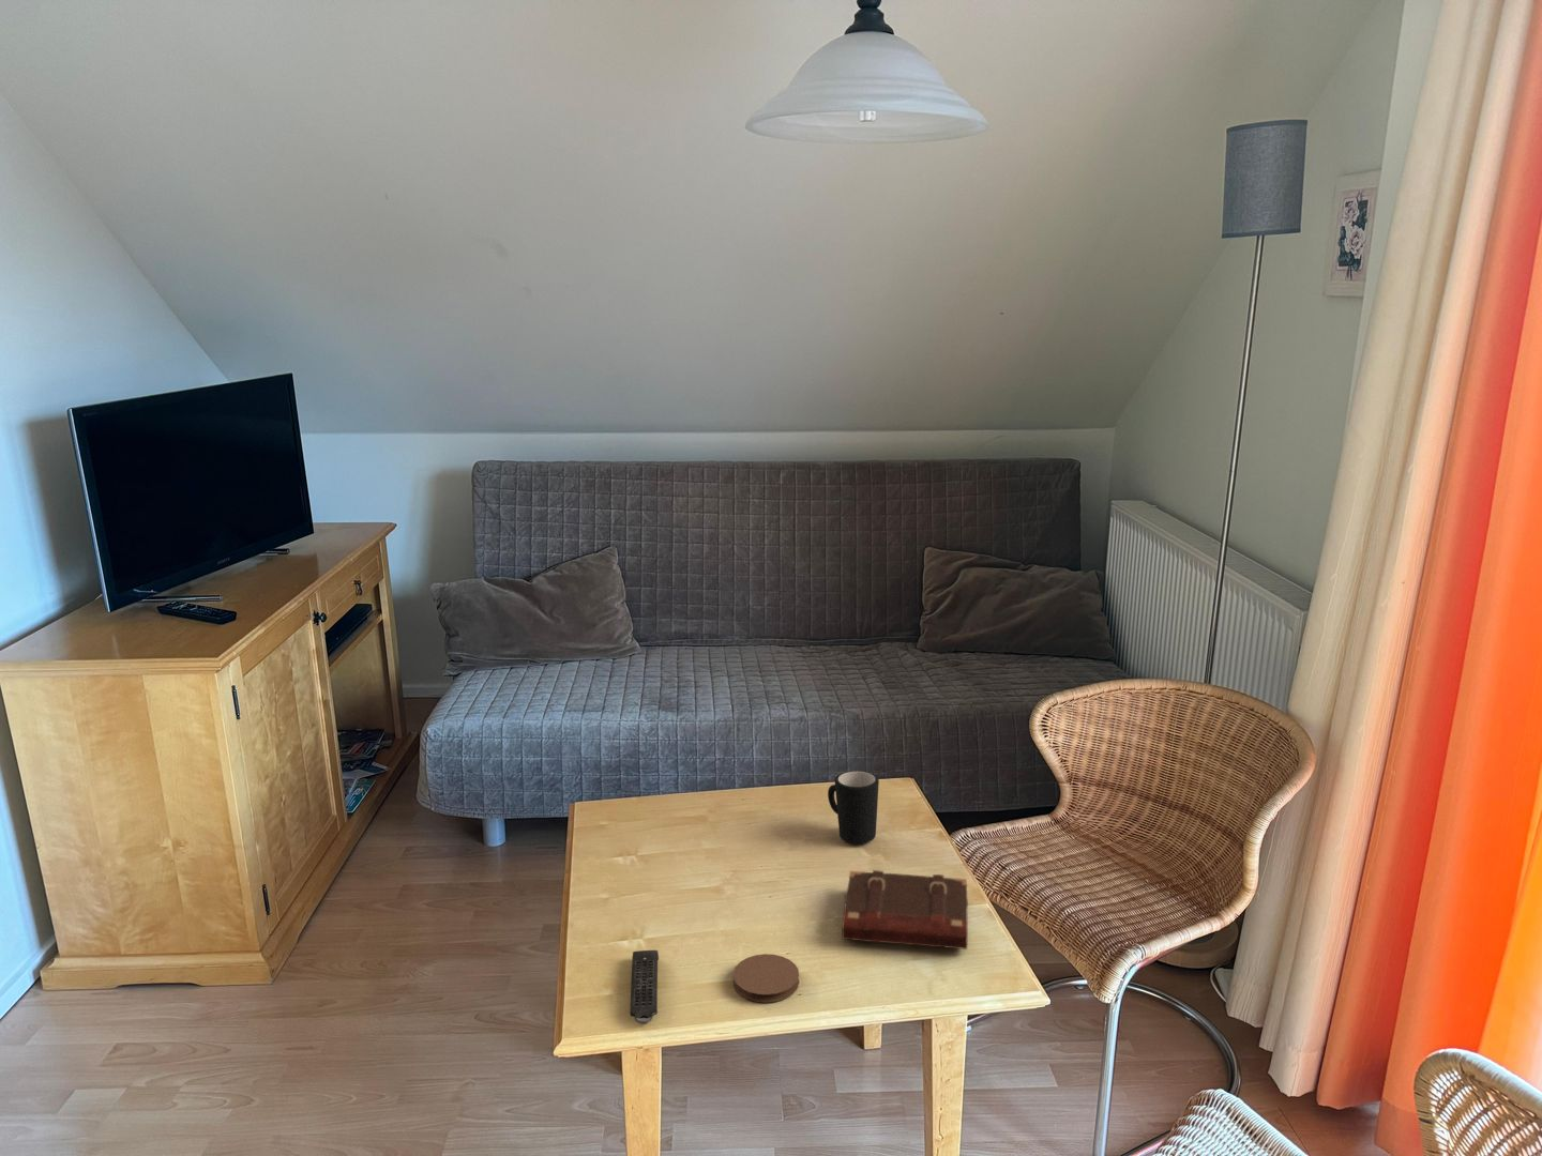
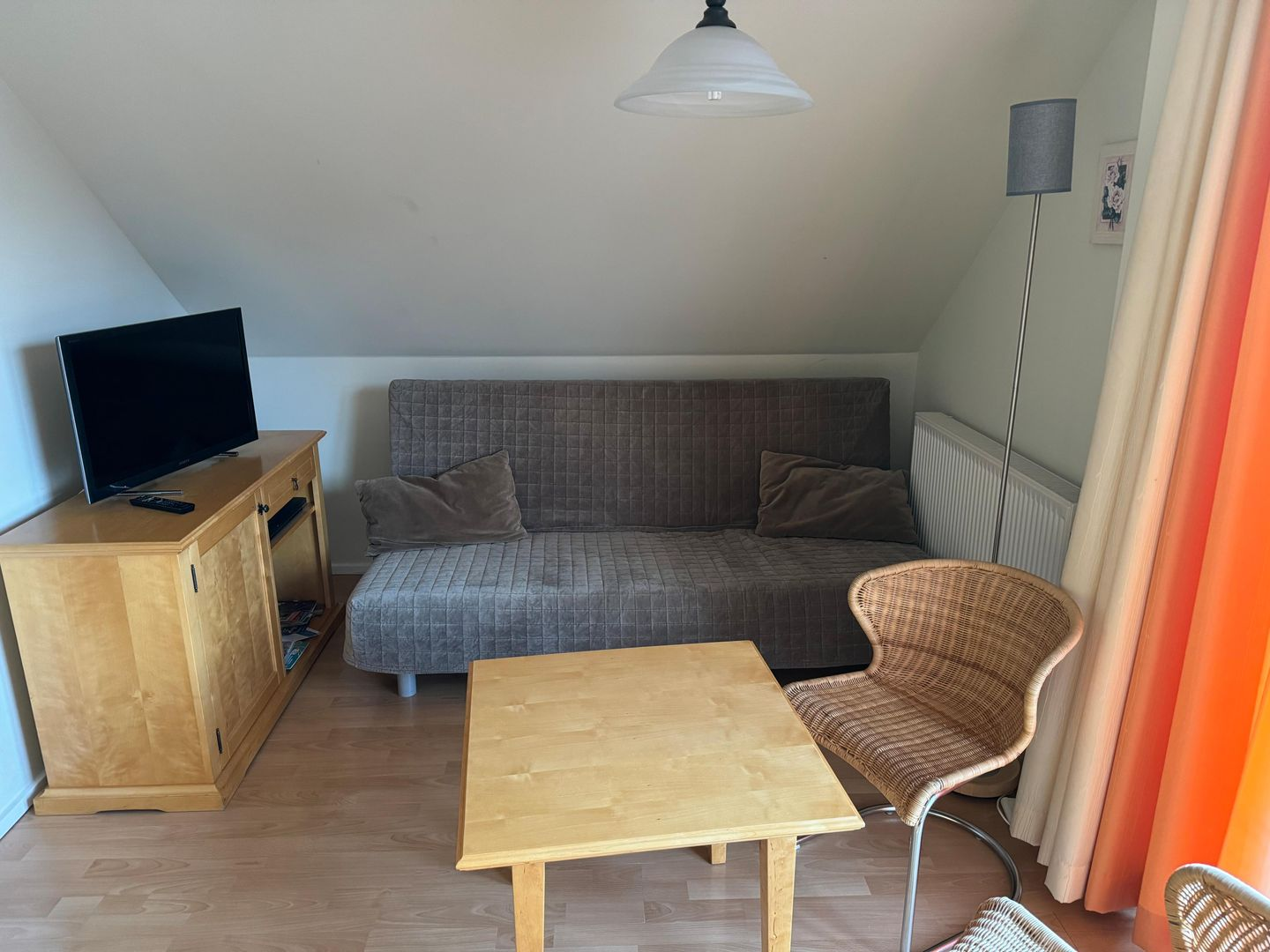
- mug (849, 804)
- remote control (645, 985)
- coaster (766, 977)
- book (905, 907)
